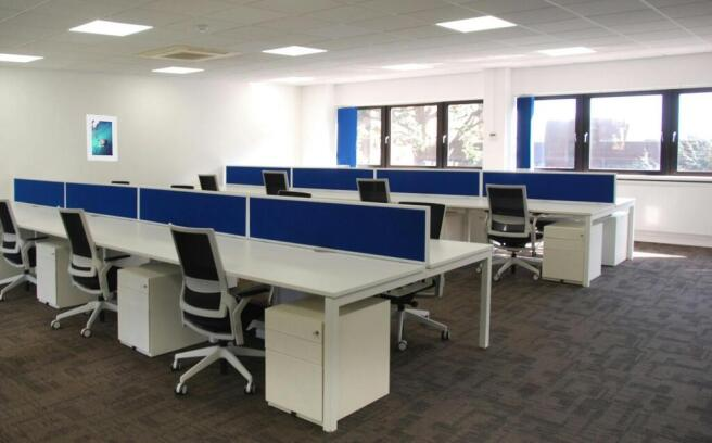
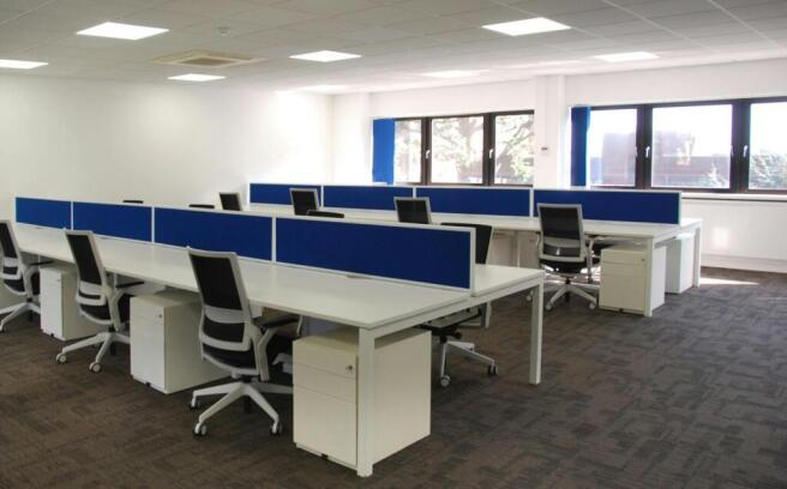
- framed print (101, 138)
